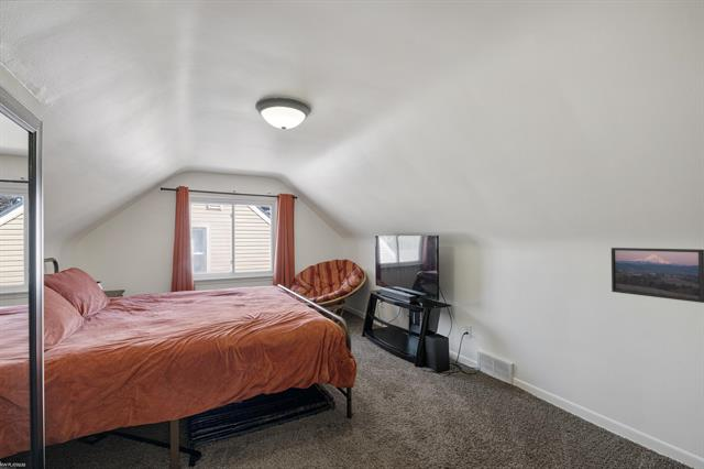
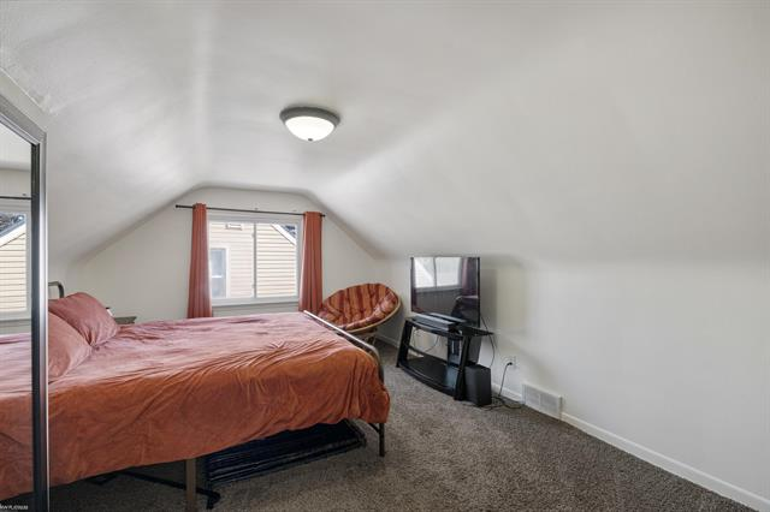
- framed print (653, 272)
